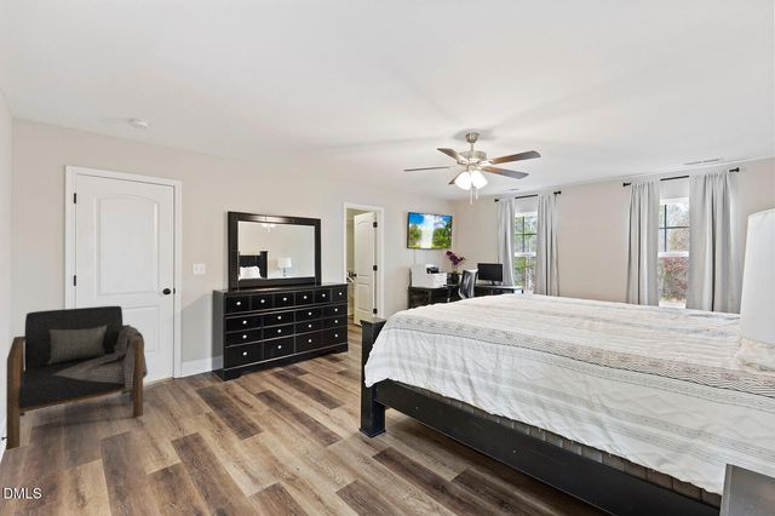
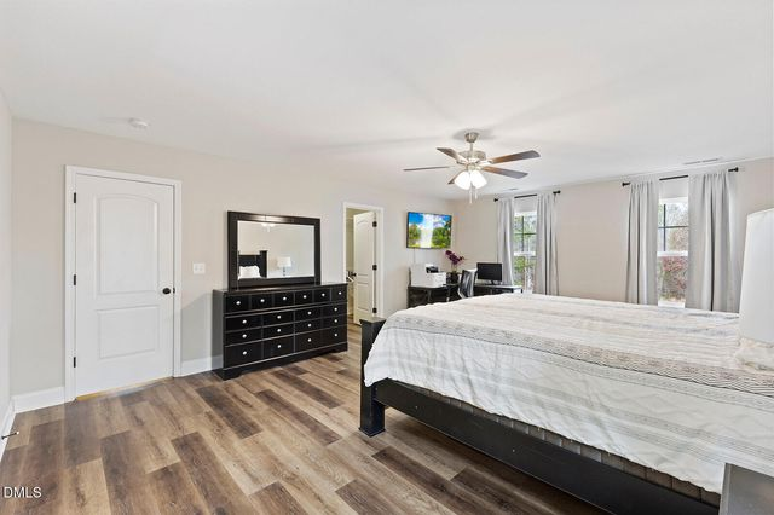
- armchair (87, 363)
